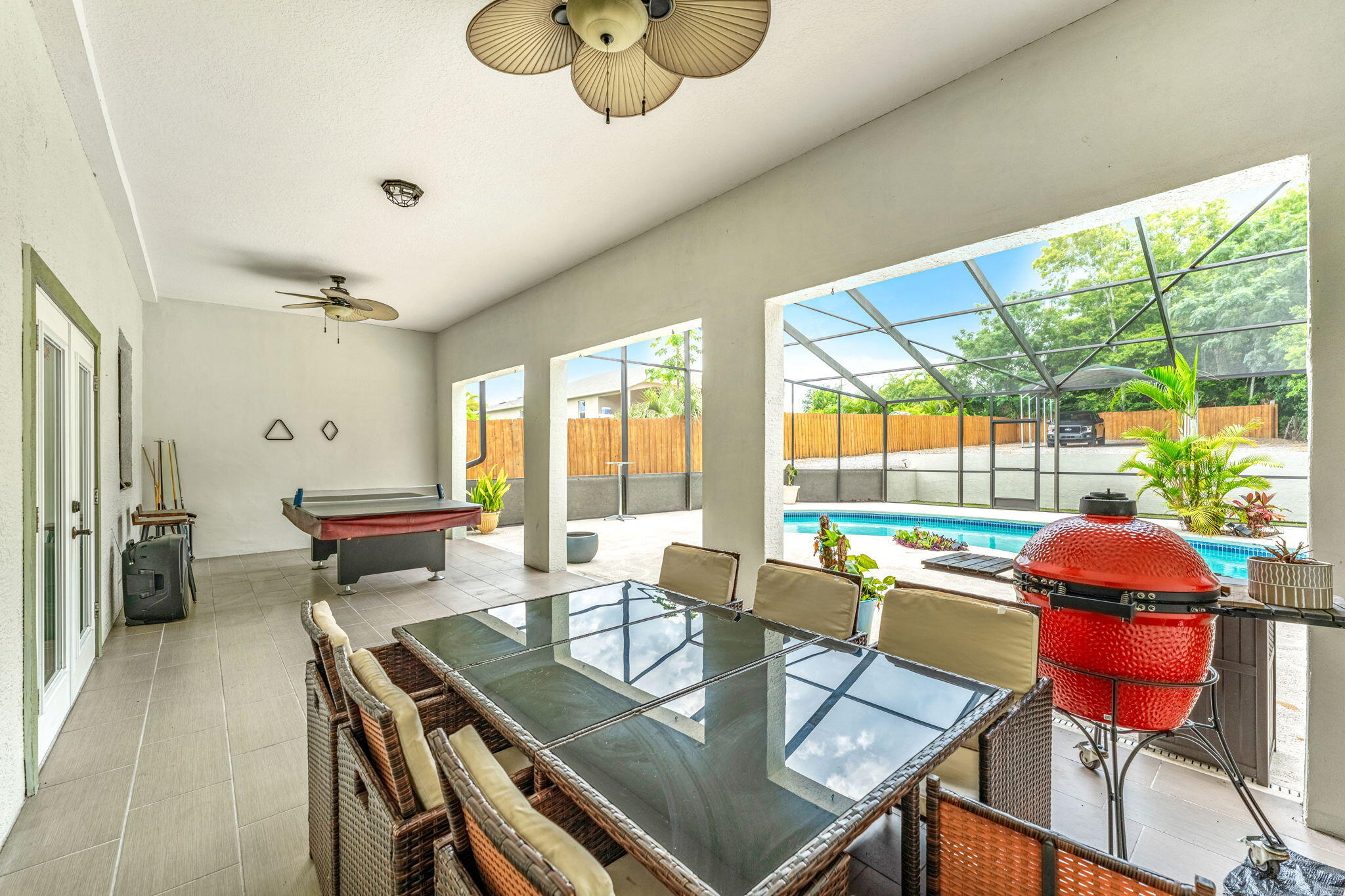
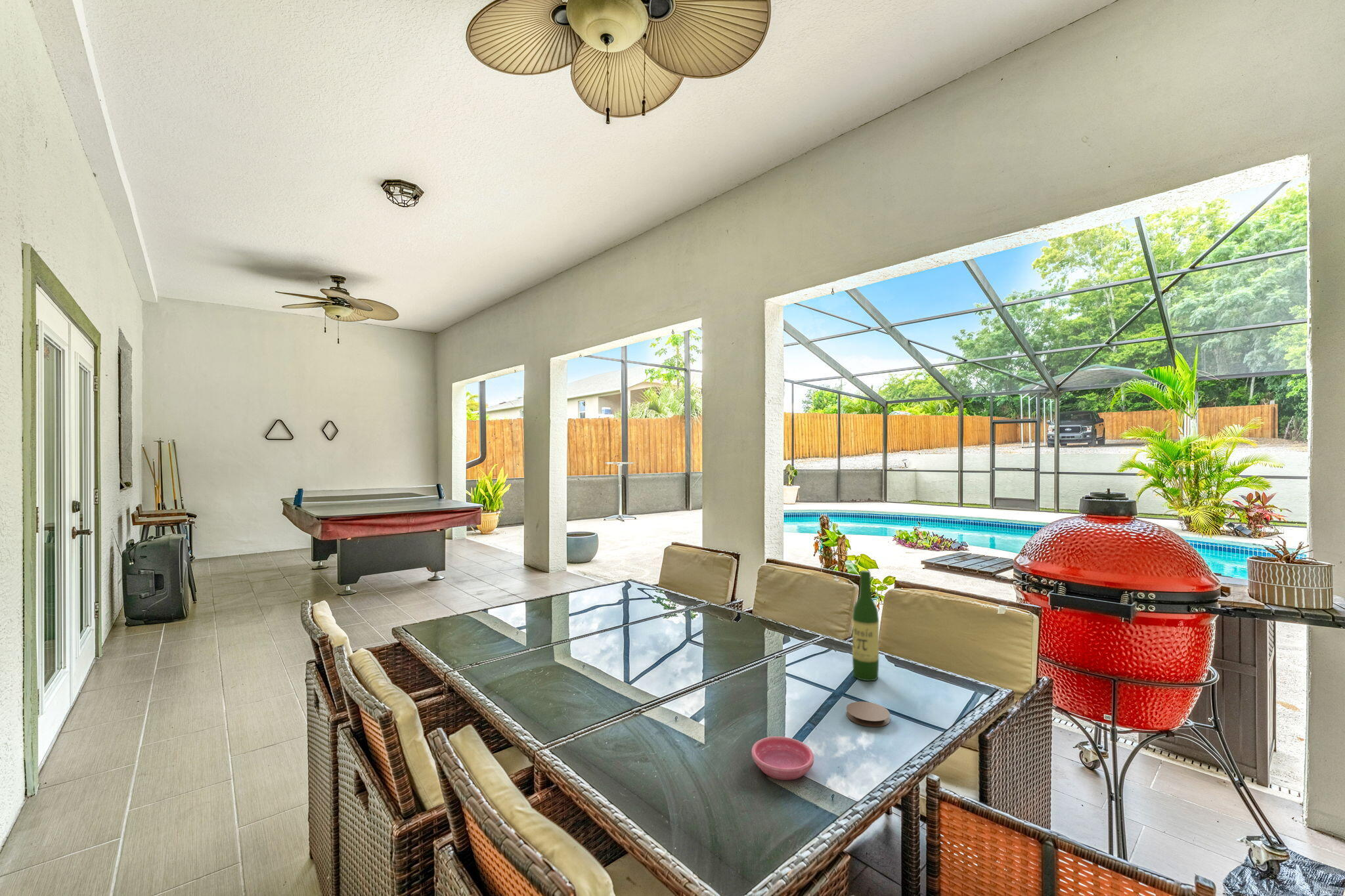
+ coaster (868, 714)
+ wine bottle (865, 624)
+ saucer (782, 759)
